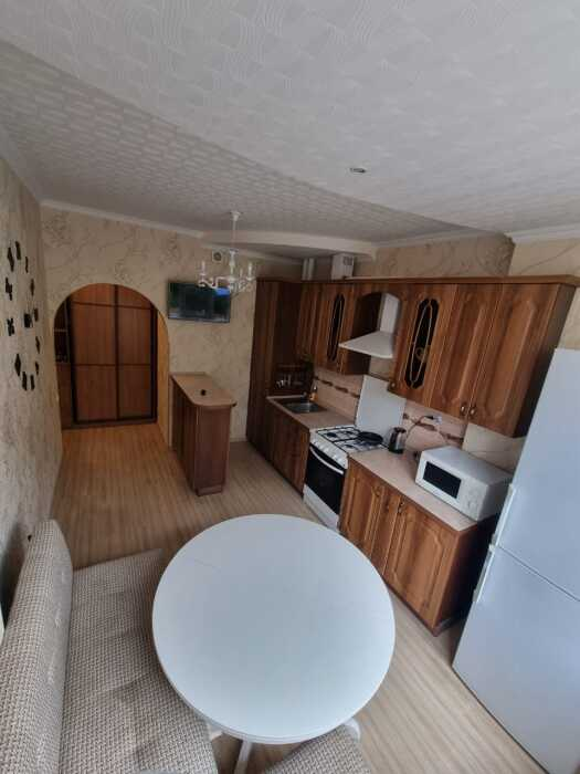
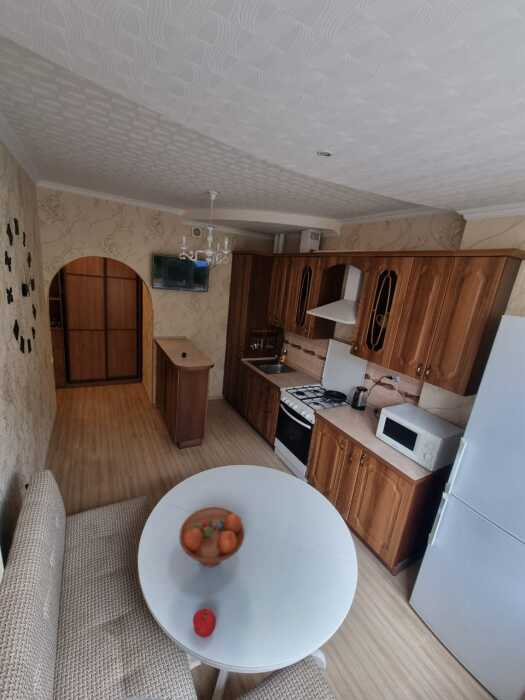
+ fruit (204, 622)
+ fruit bowl (211, 539)
